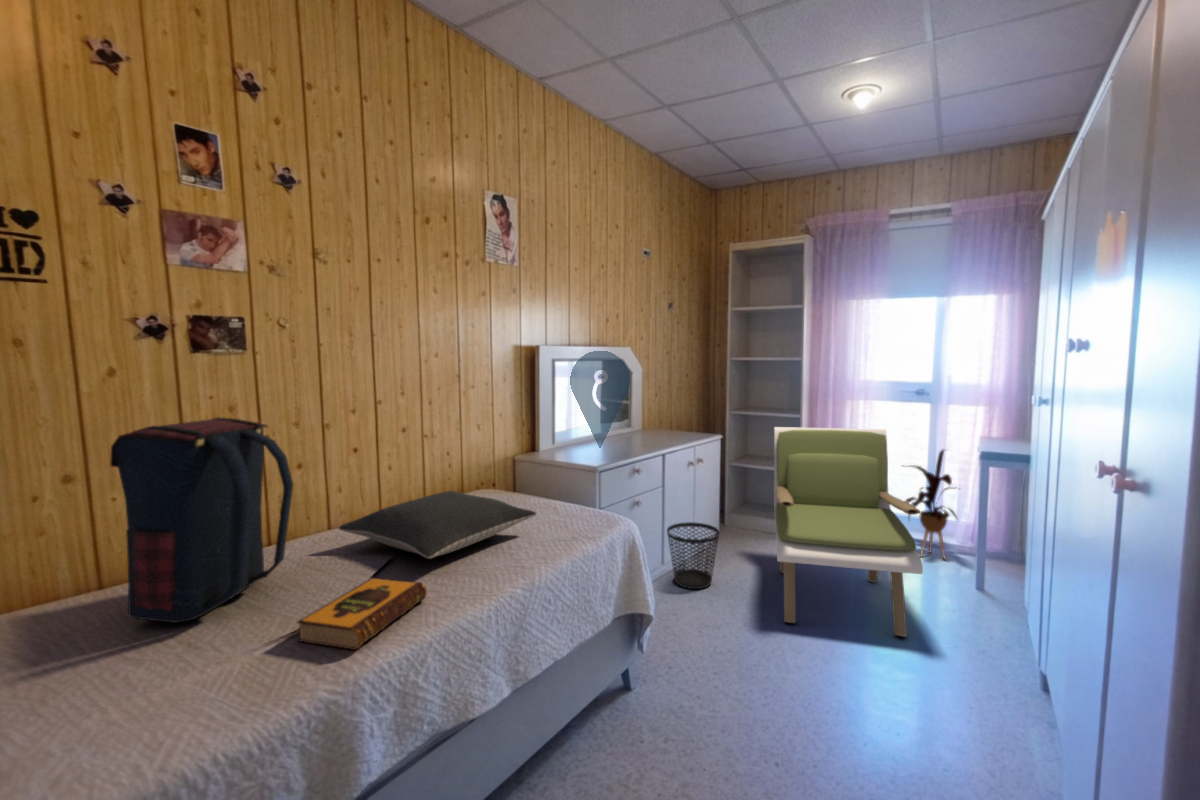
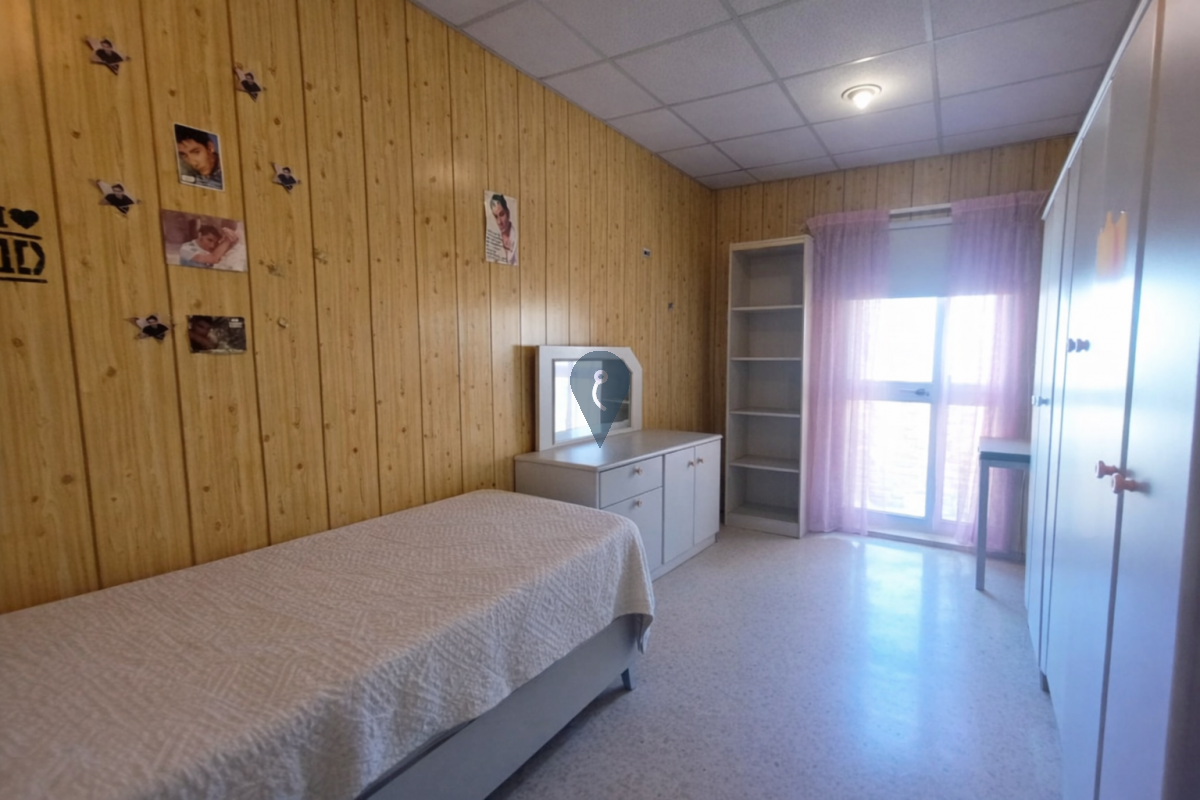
- wastebasket (692, 556)
- house plant (927, 502)
- satchel (218, 510)
- hardback book (367, 610)
- pillow (441, 520)
- armchair (836, 518)
